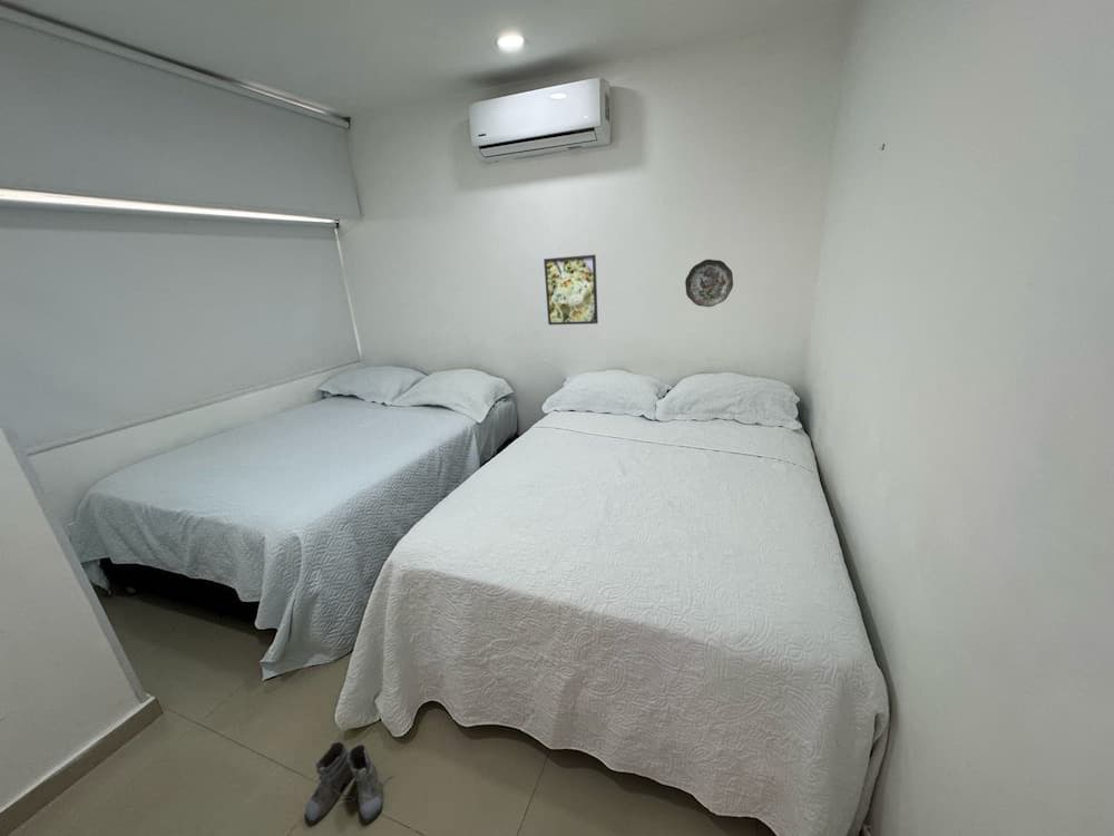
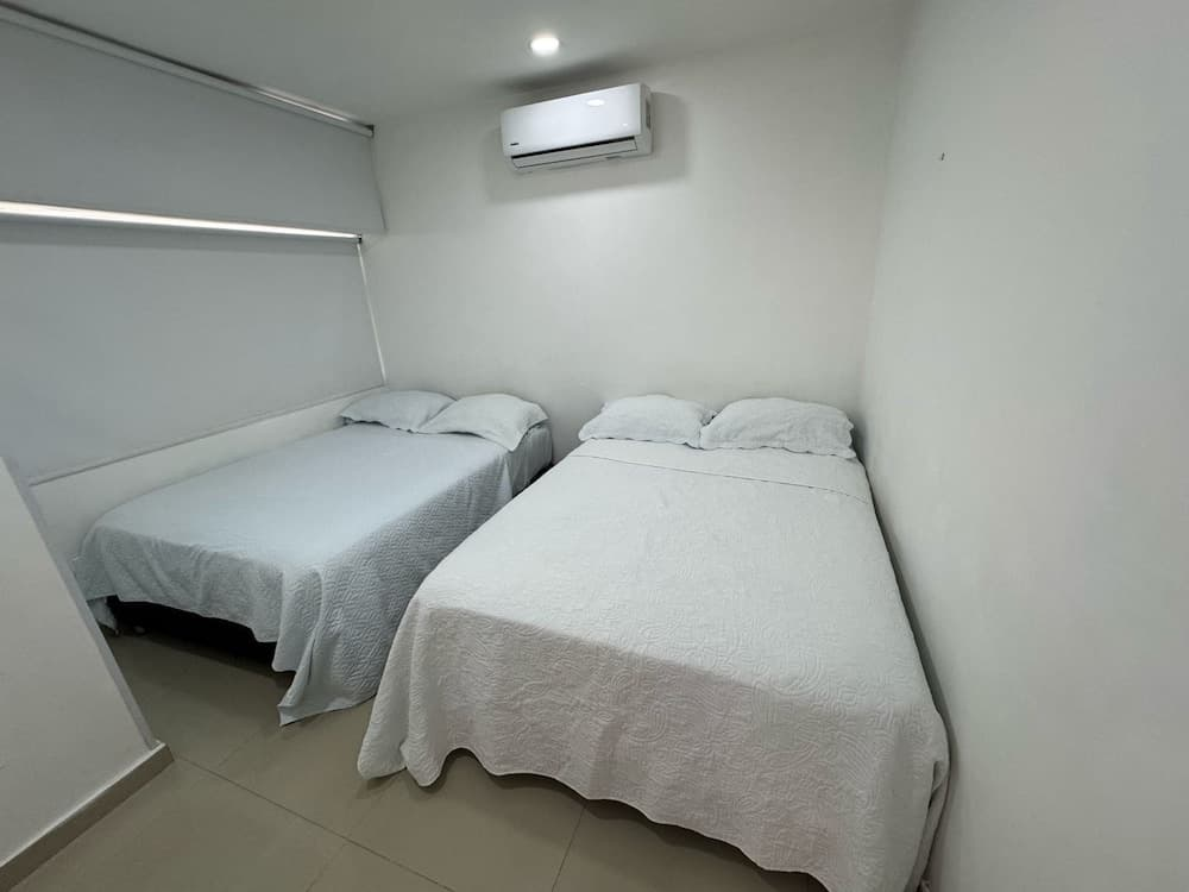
- boots (343, 779)
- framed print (570, 291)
- decorative plate (709, 283)
